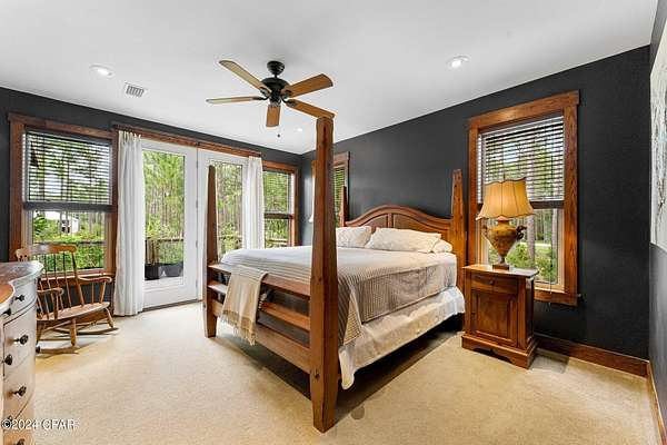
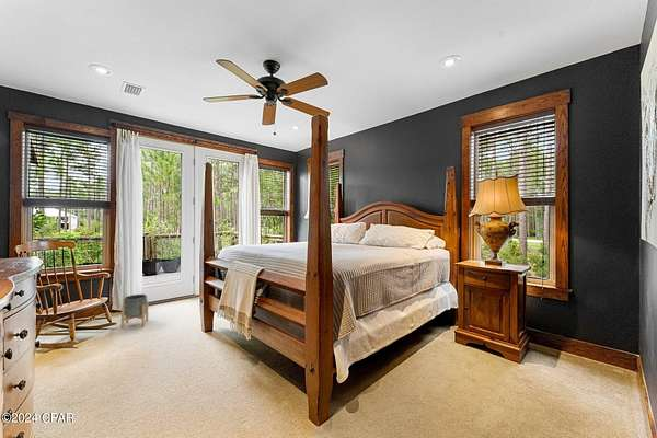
+ planter (135, 310)
